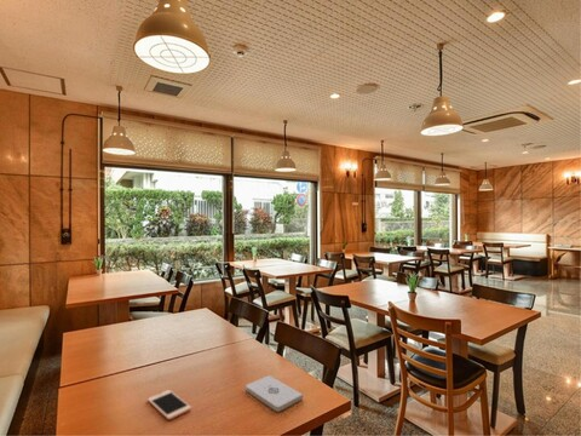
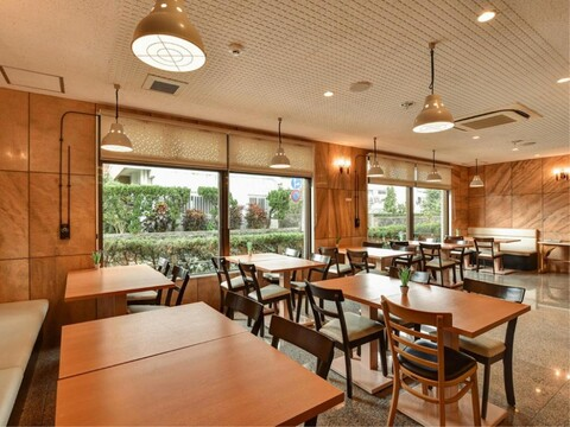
- notepad (272, 391)
- cell phone (168, 403)
